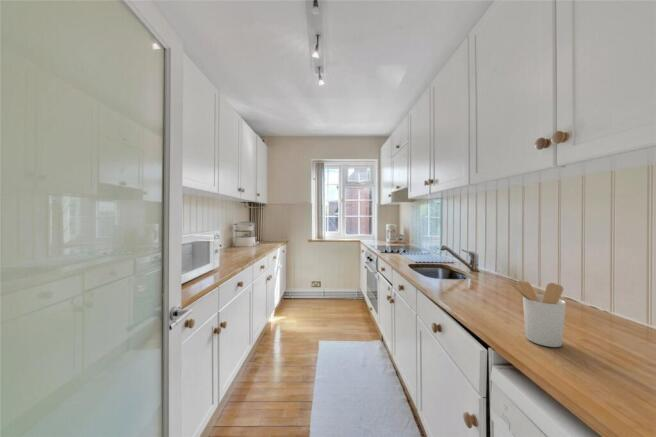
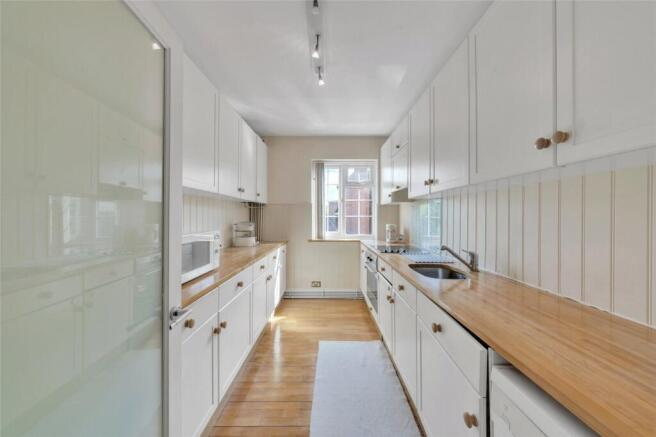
- utensil holder (533, 309)
